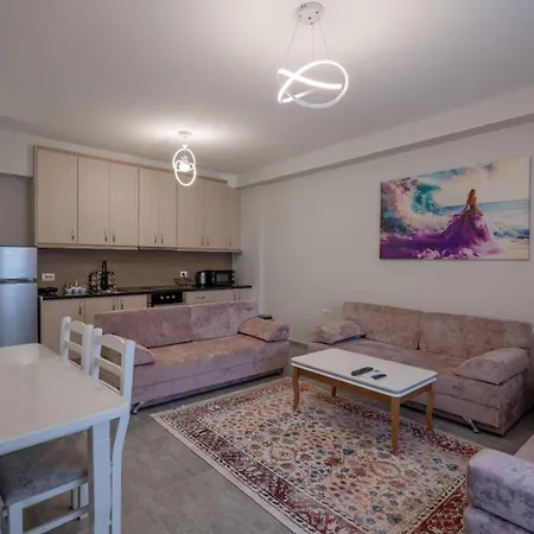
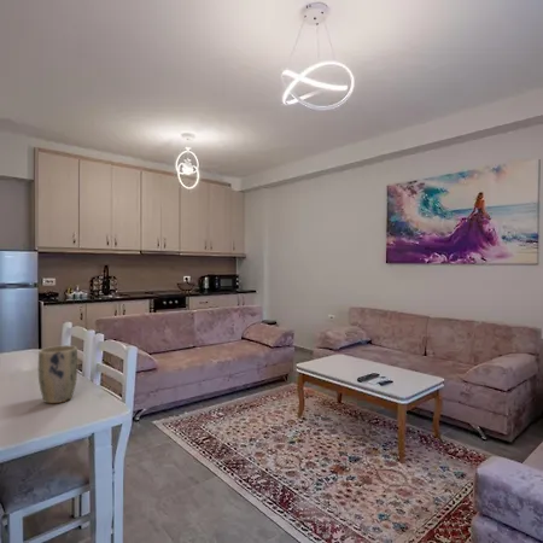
+ plant pot (58, 374)
